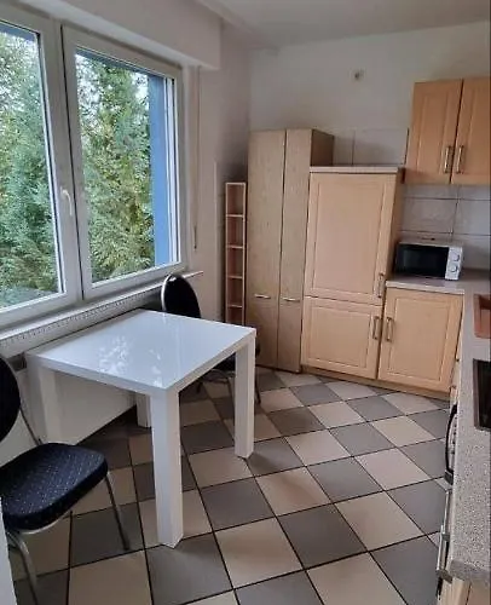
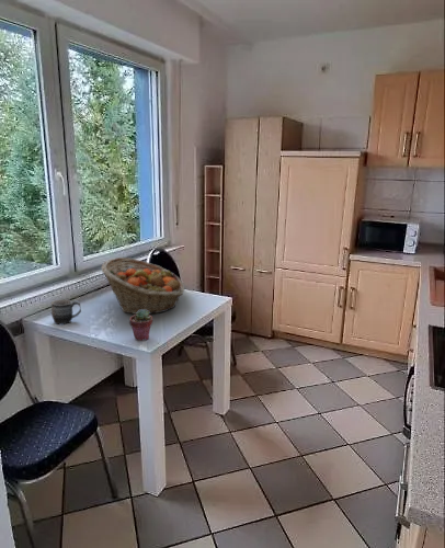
+ potted succulent (141, 323)
+ fruit basket (144, 283)
+ mug (66, 311)
